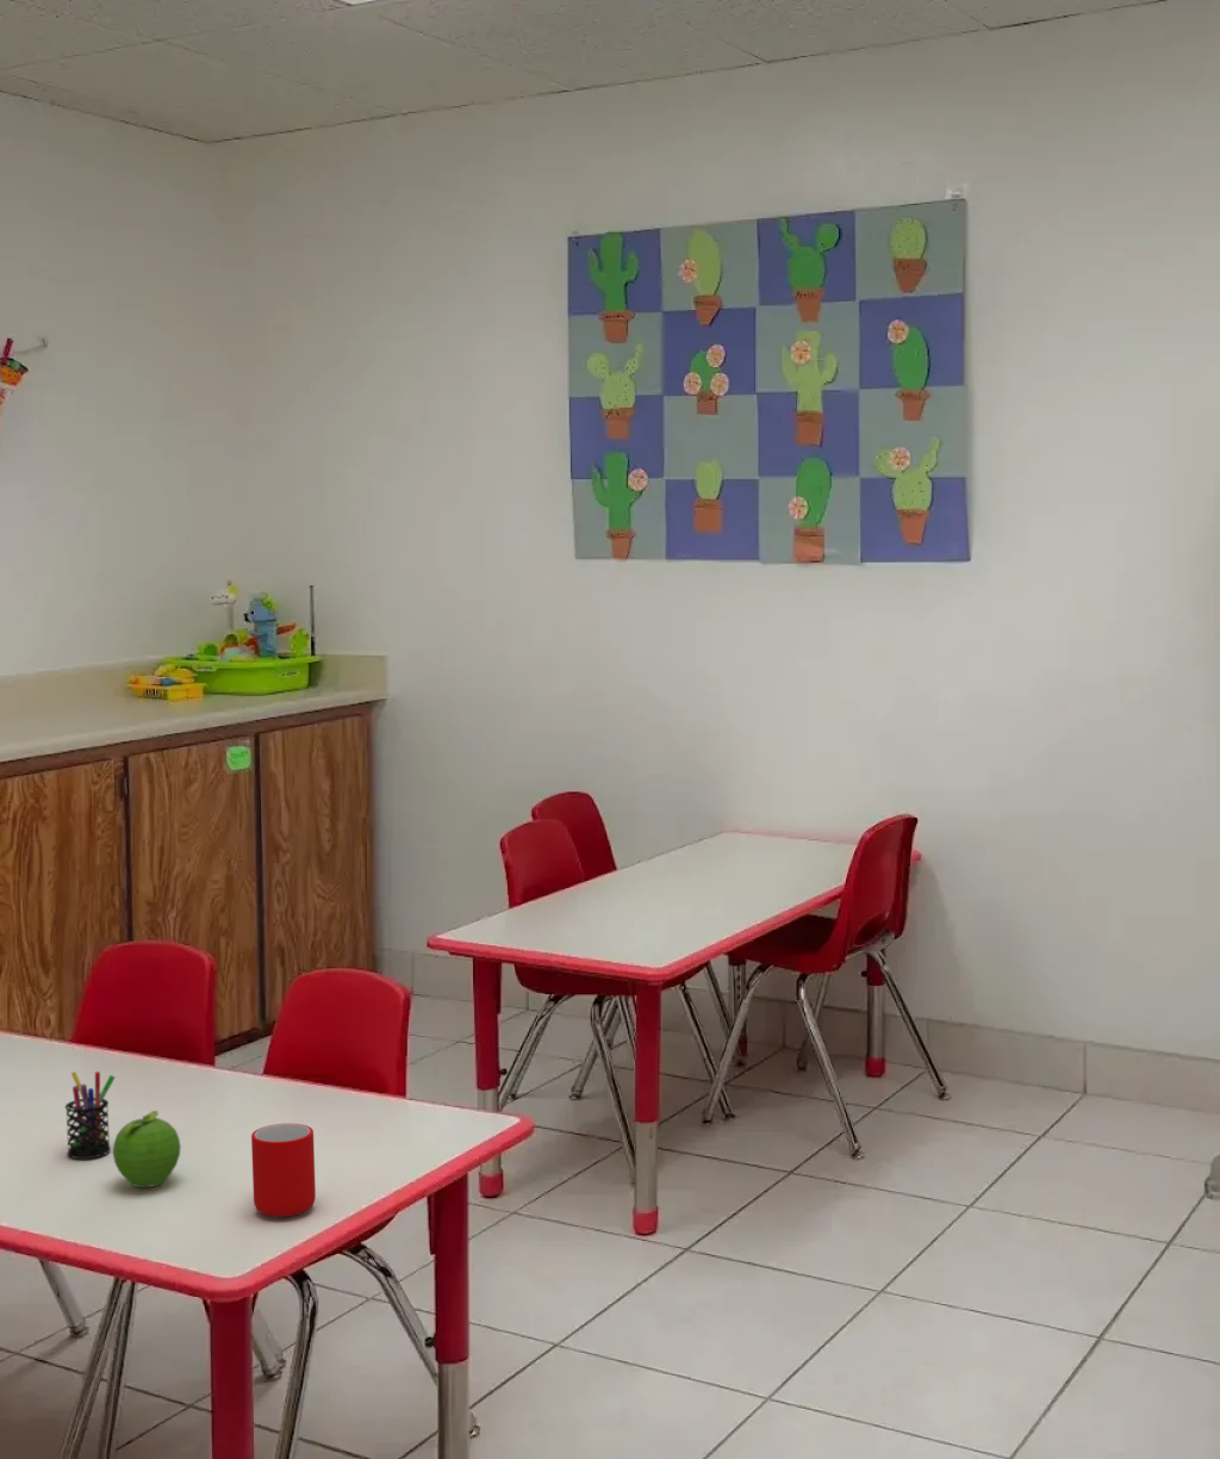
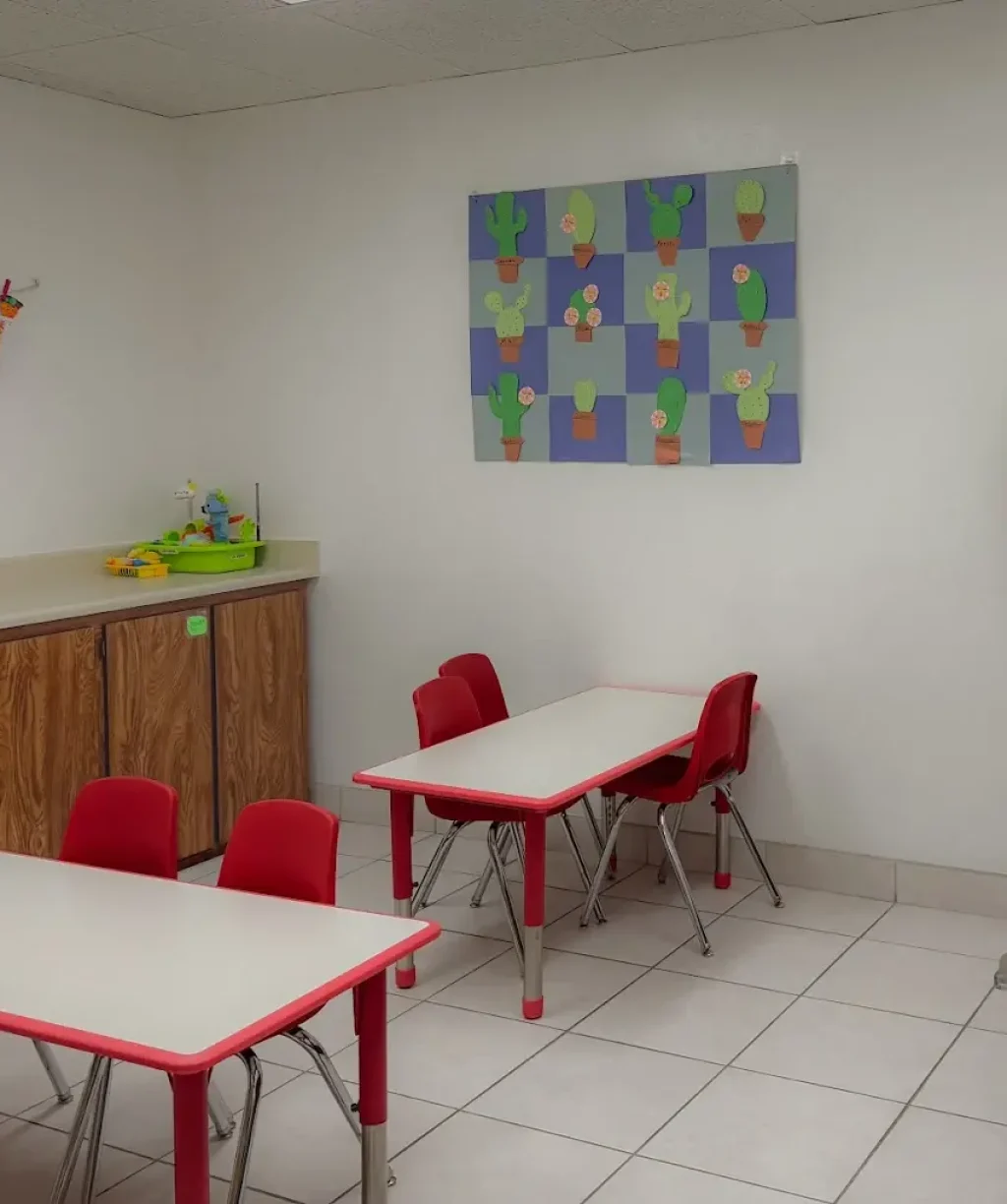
- fruit (147, 1148)
- pen holder (92, 1109)
- cup (277, 1167)
